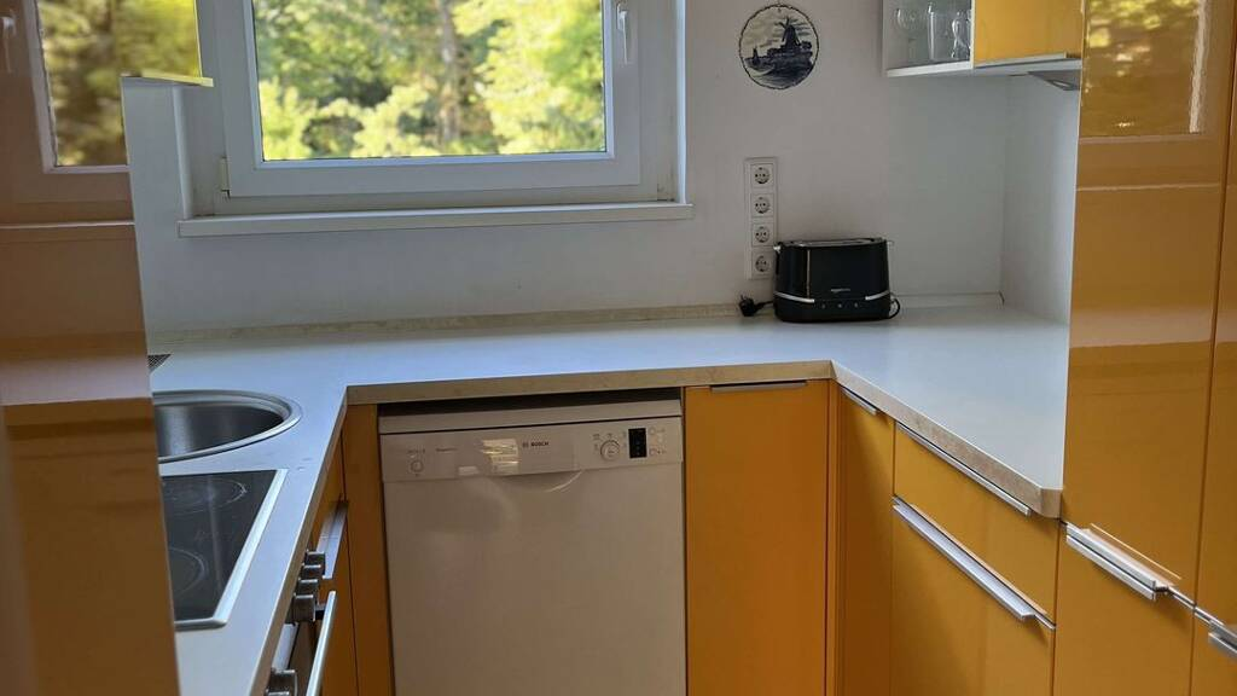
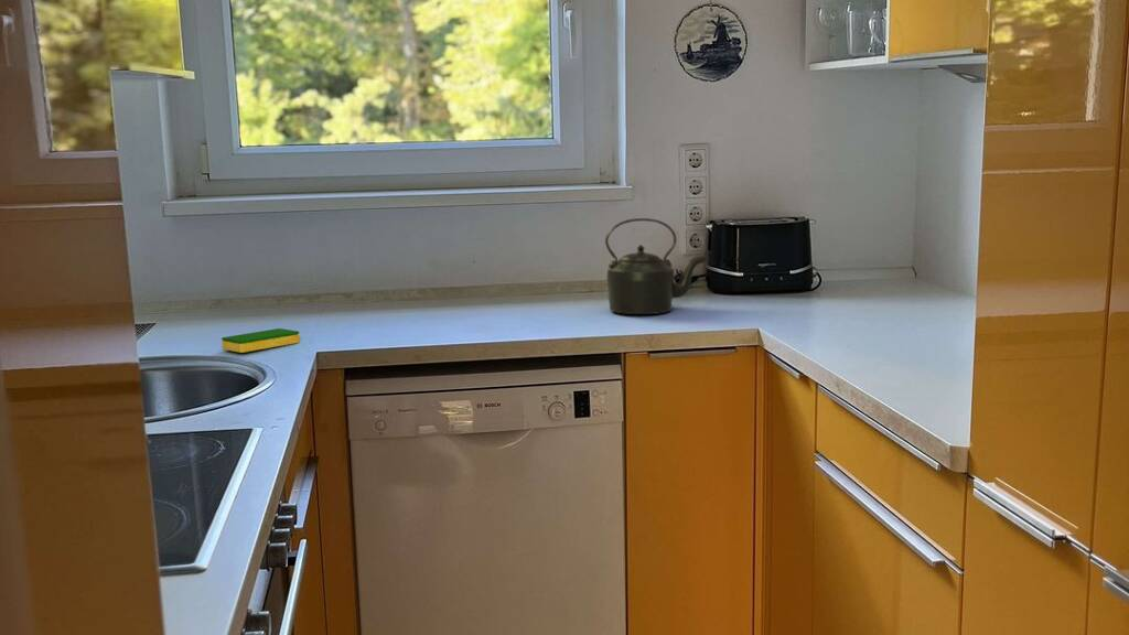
+ dish sponge (261, 340)
+ kettle (657, 263)
